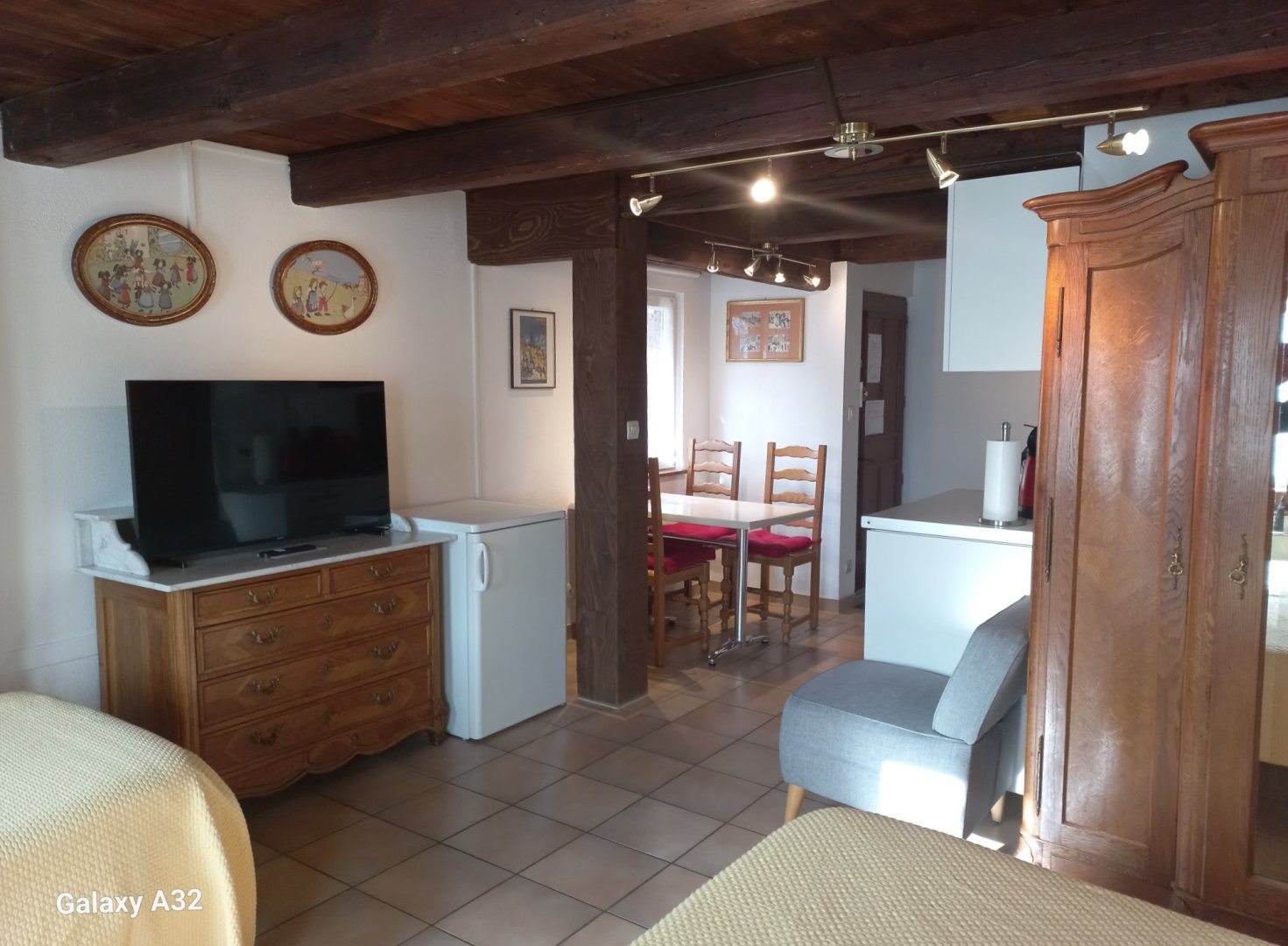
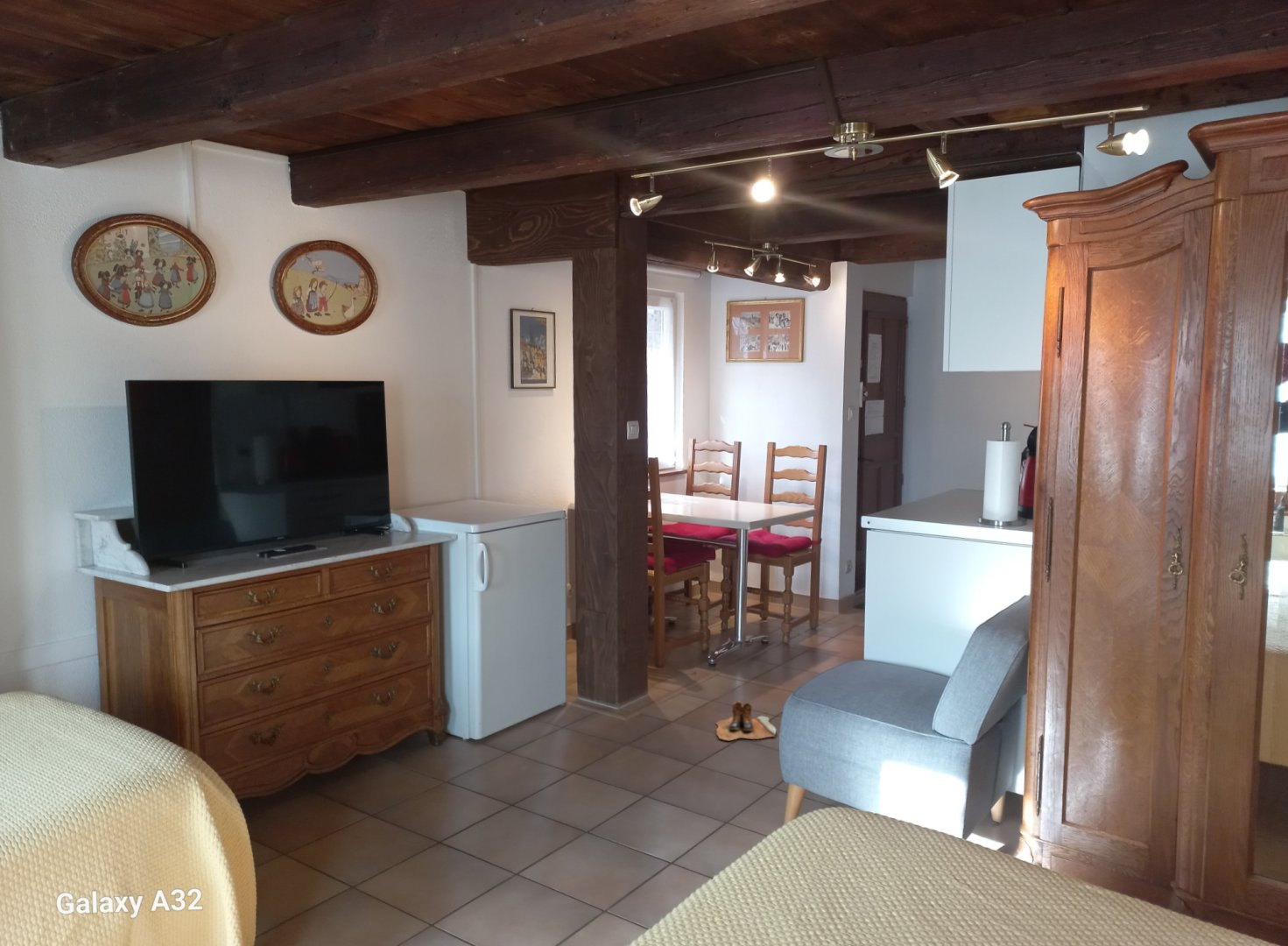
+ boots (743, 717)
